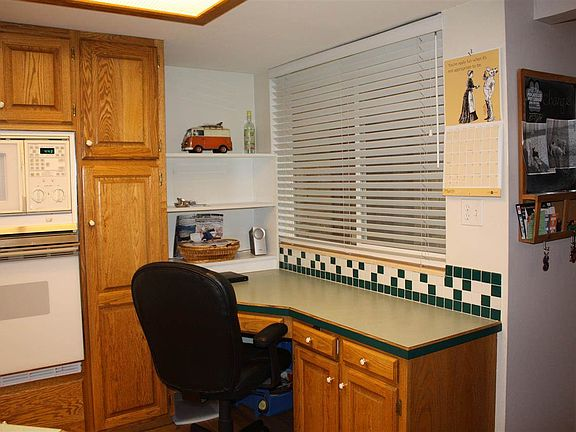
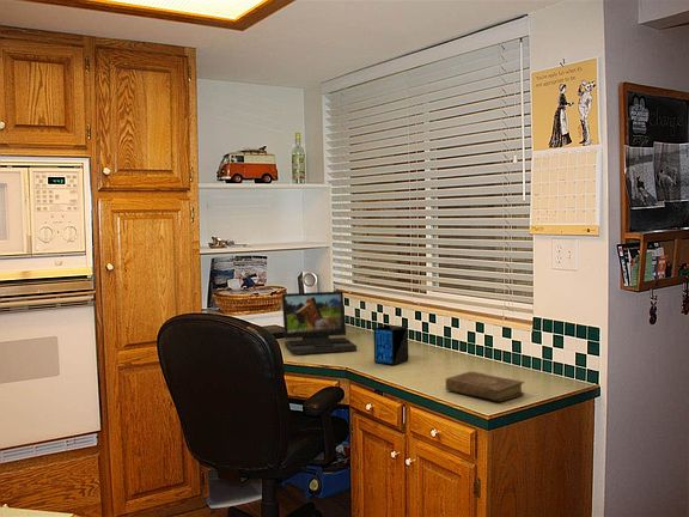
+ speaker (391, 343)
+ book (483, 385)
+ laptop (317, 321)
